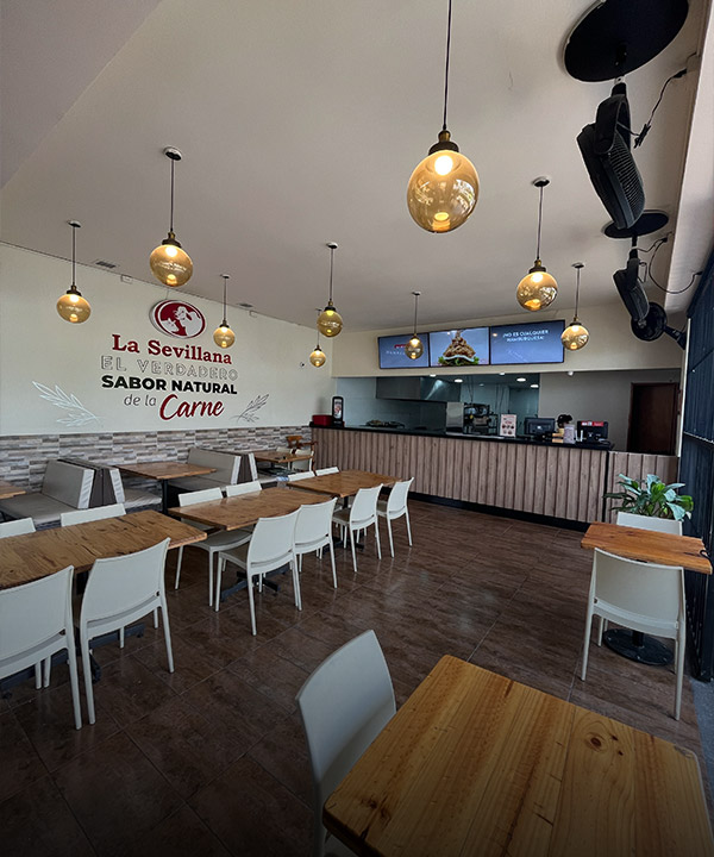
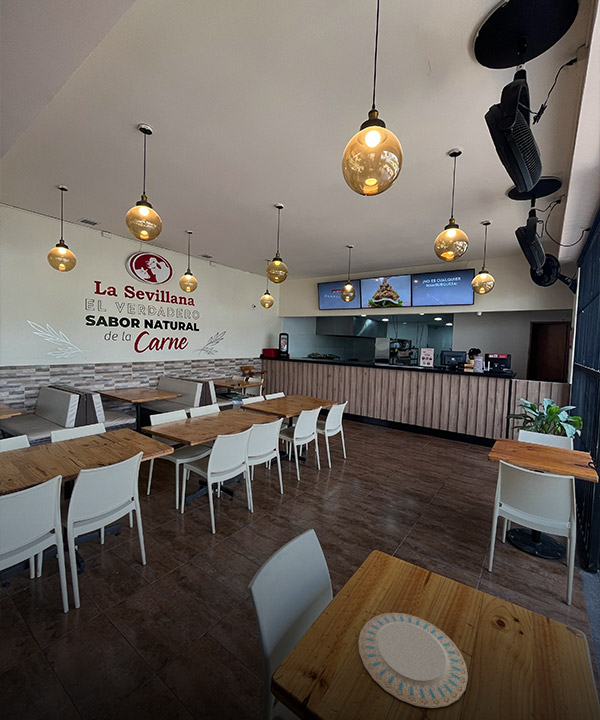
+ chinaware (410, 651)
